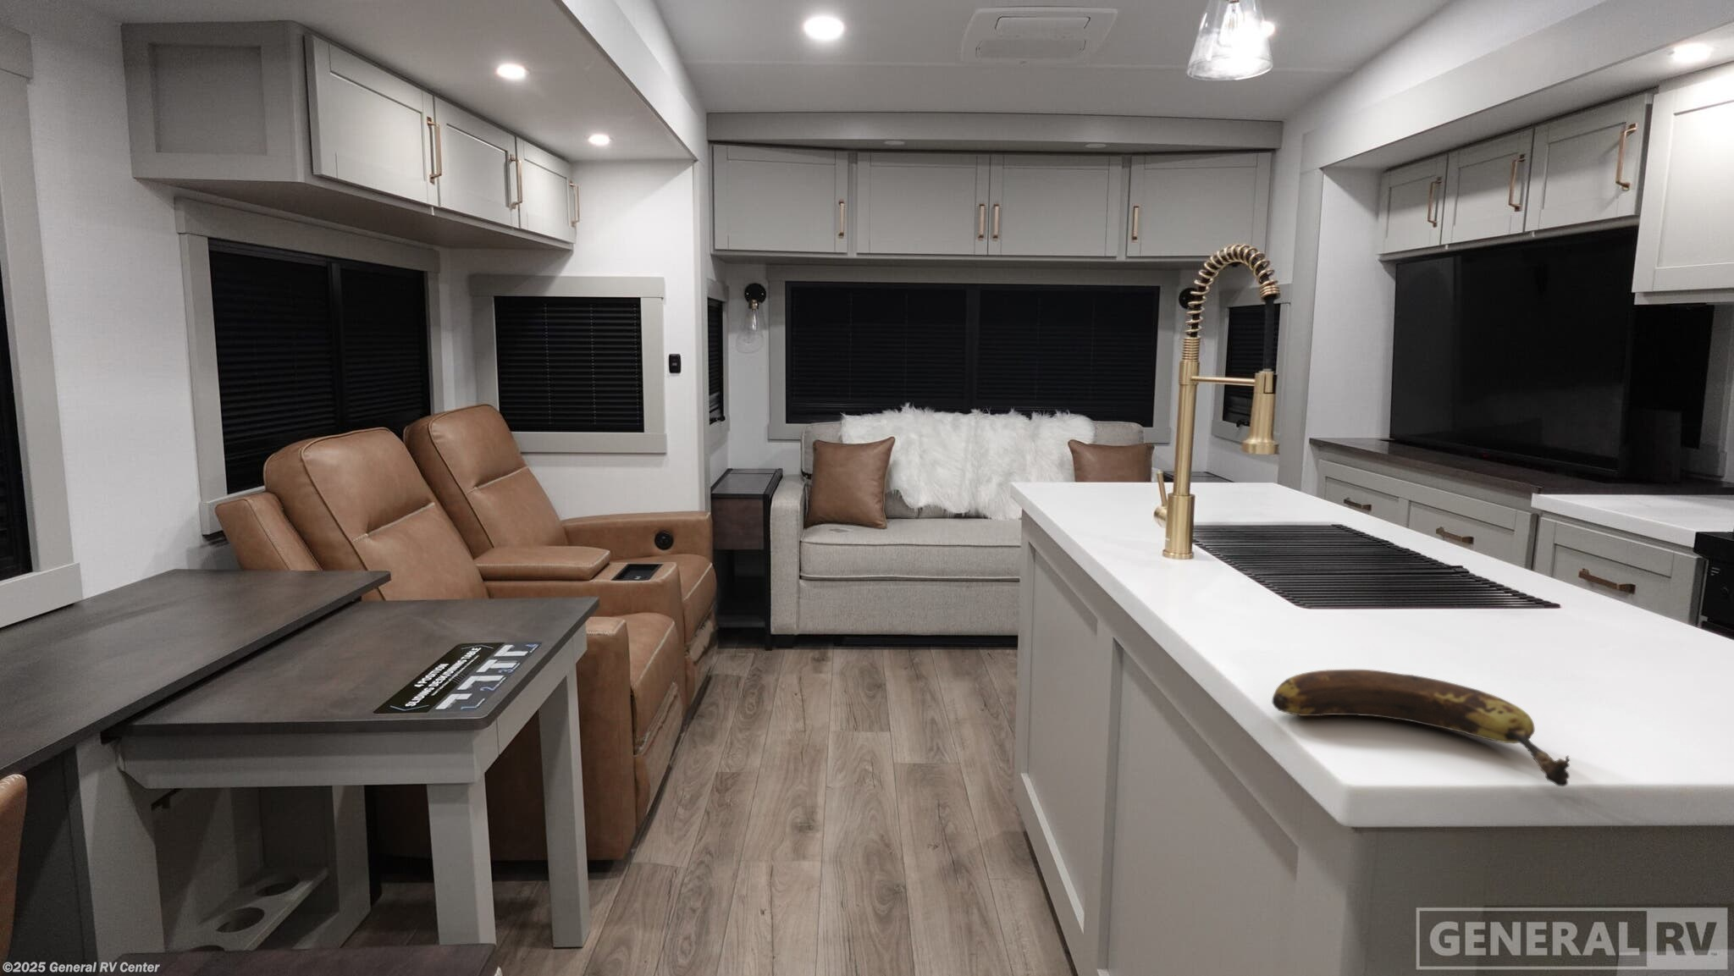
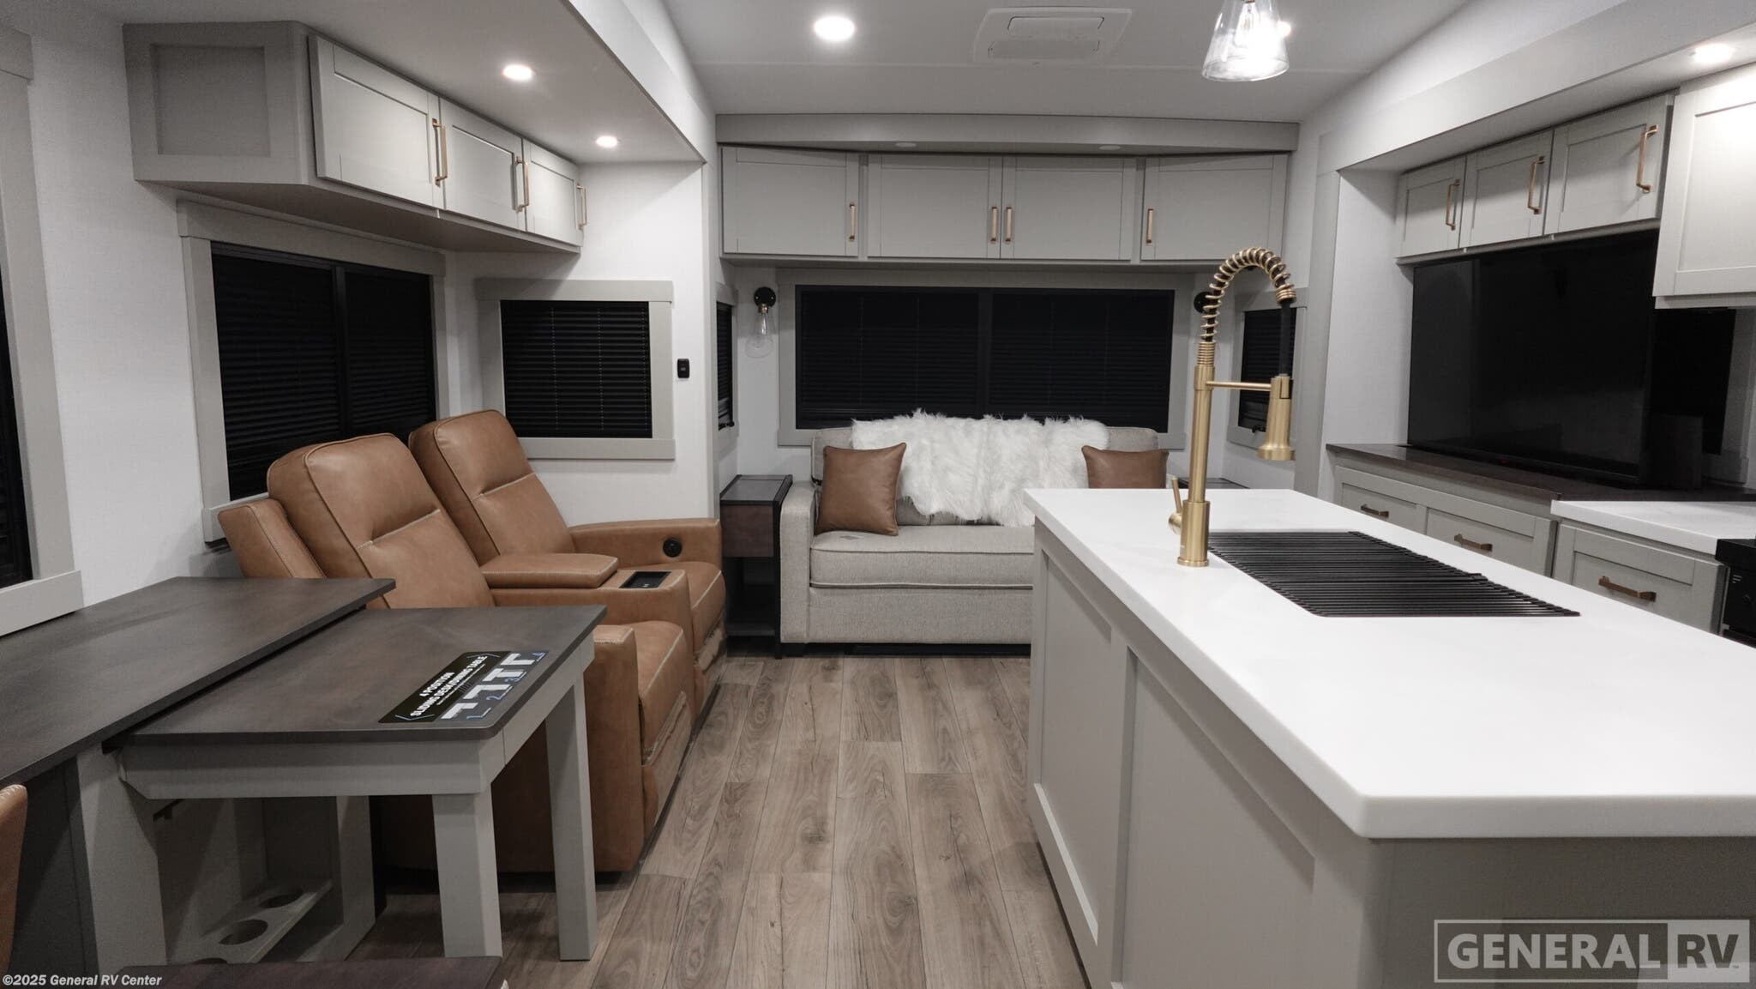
- banana (1408, 711)
